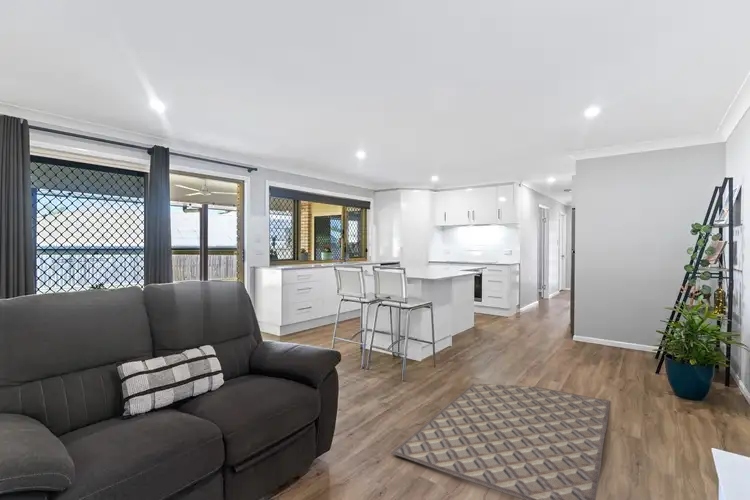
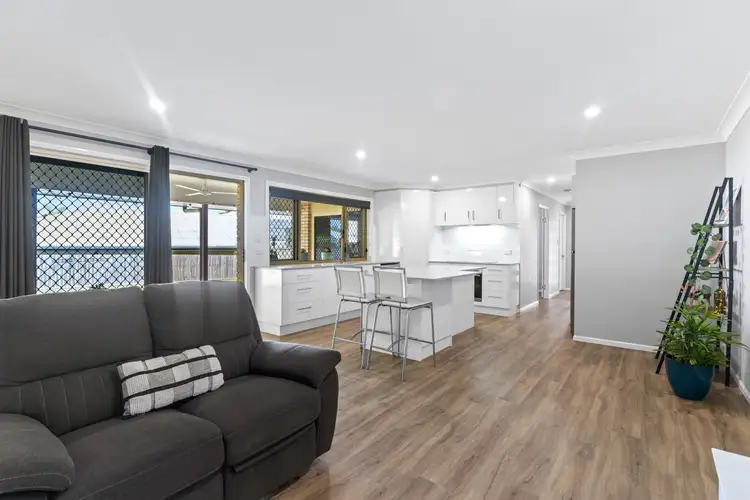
- rug (516, 423)
